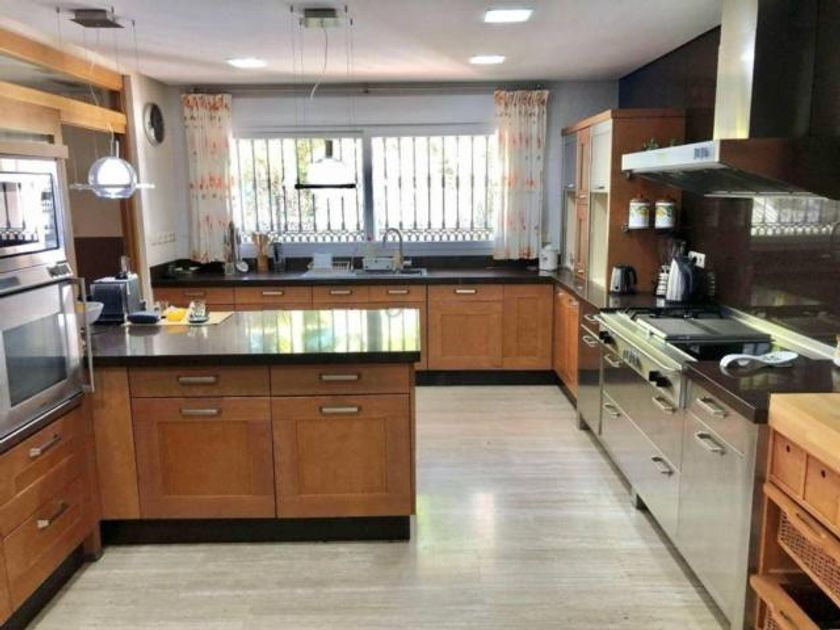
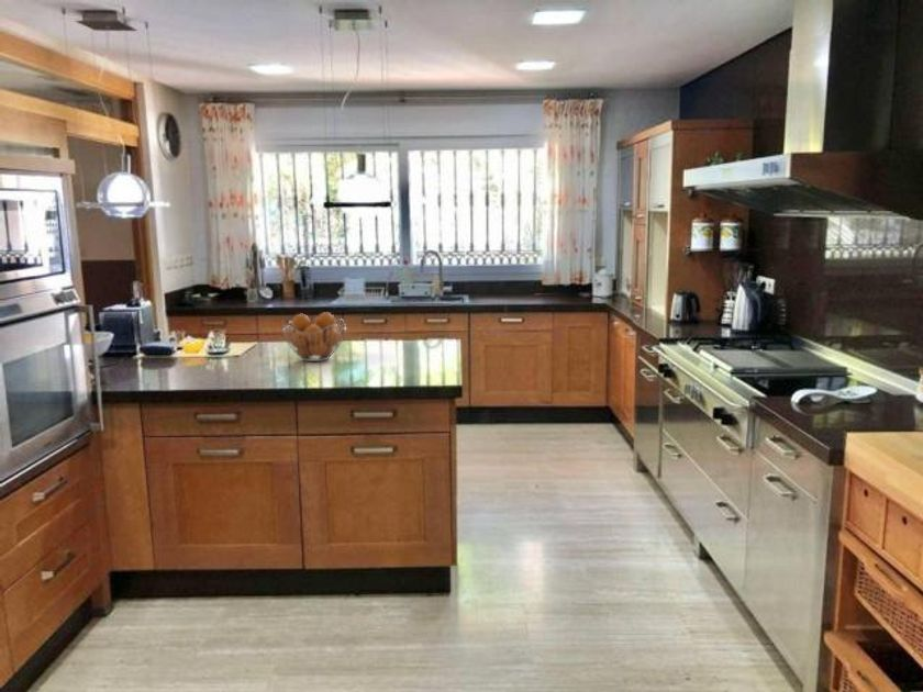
+ fruit basket (314, 336)
